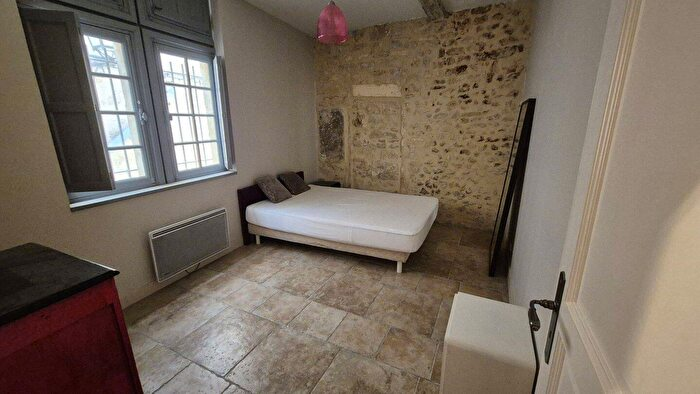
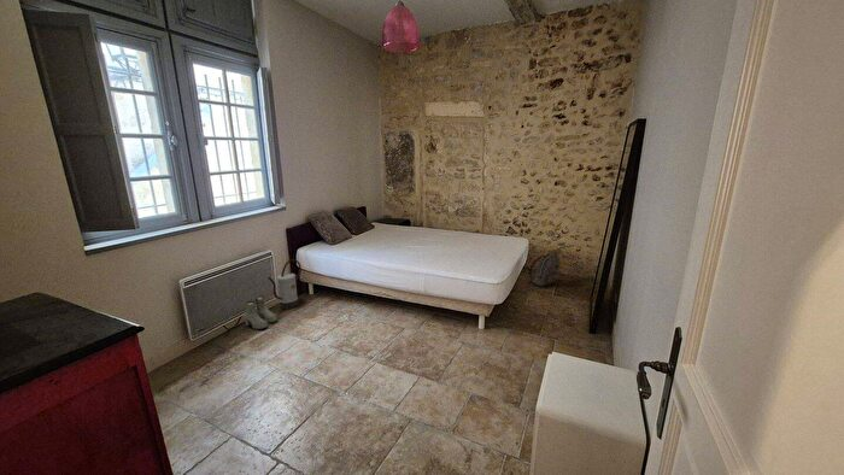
+ watering can (286, 283)
+ boots (259, 311)
+ backpack (545, 266)
